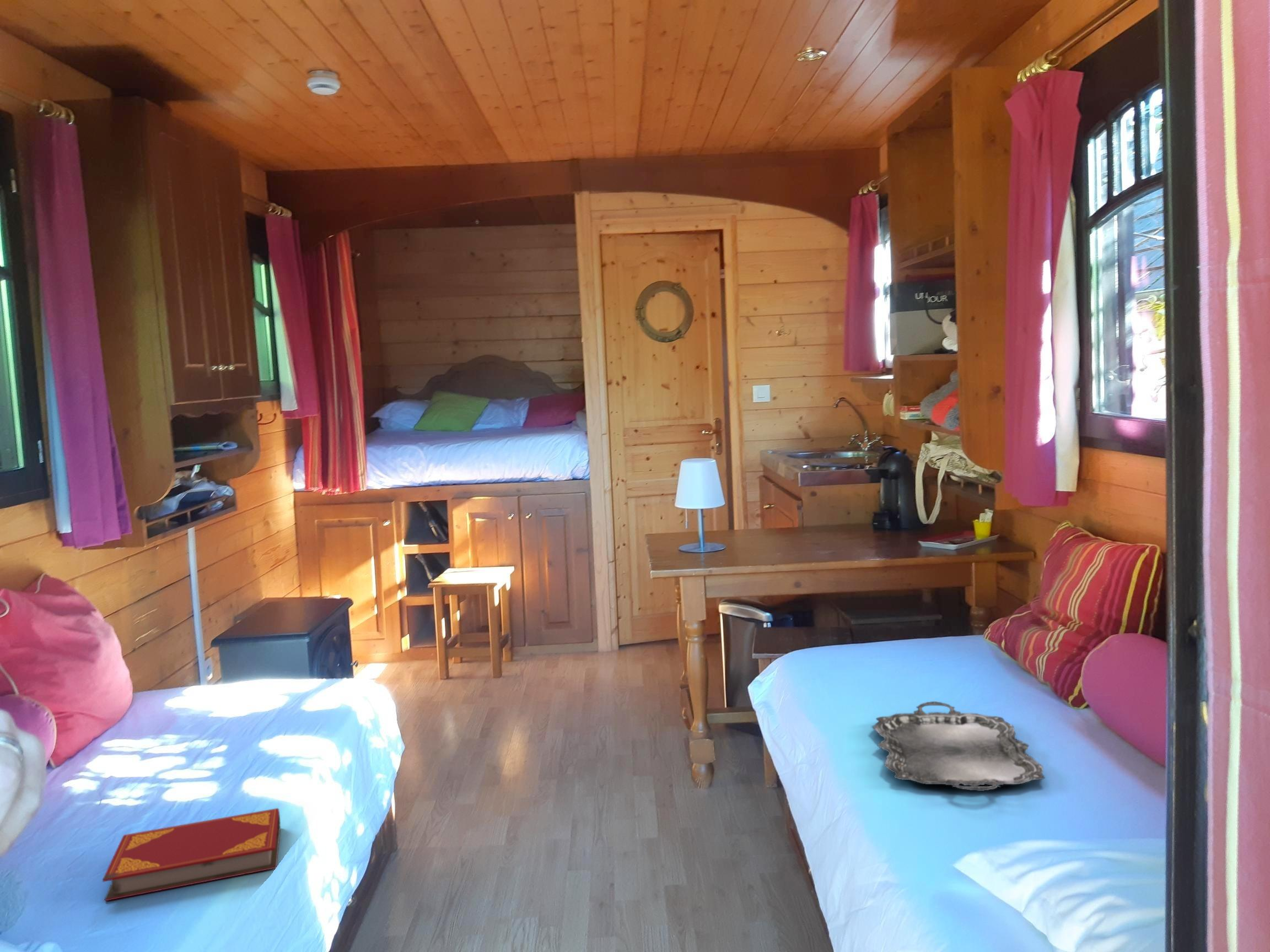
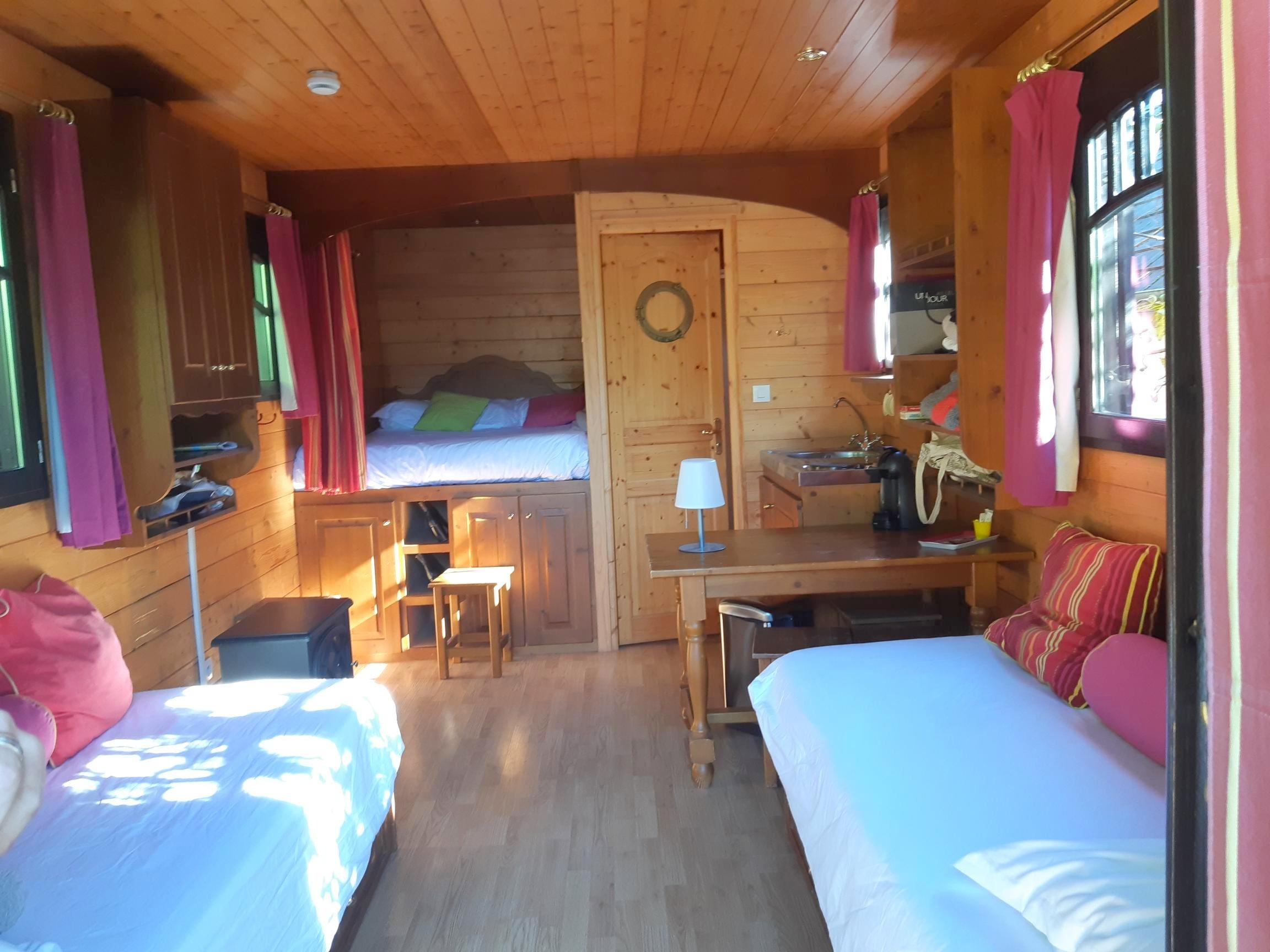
- hardback book (198, 851)
- serving tray (952, 745)
